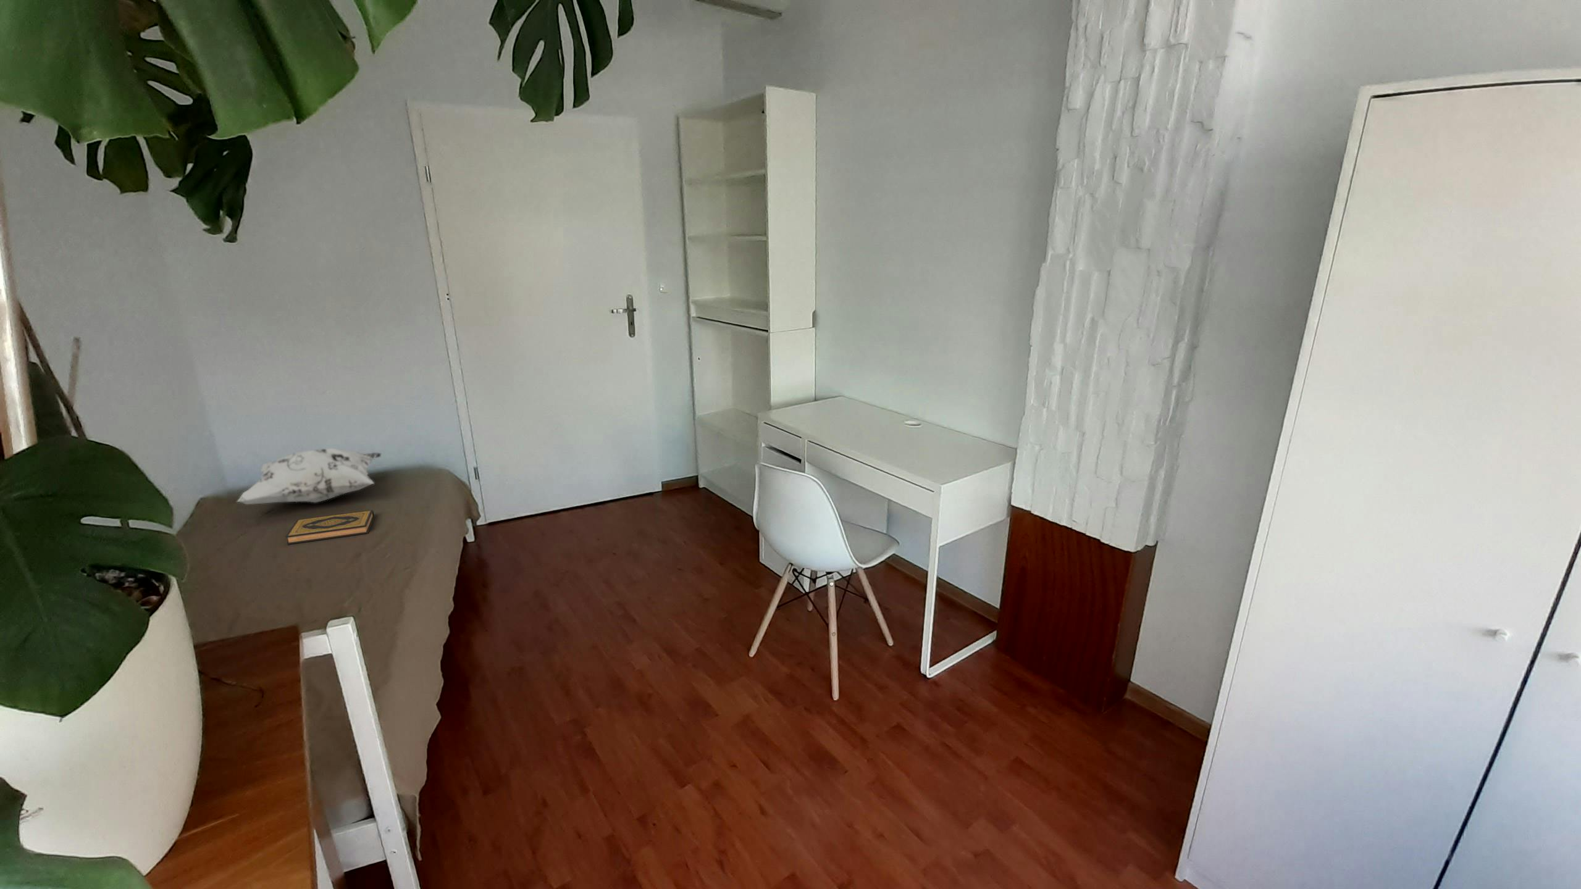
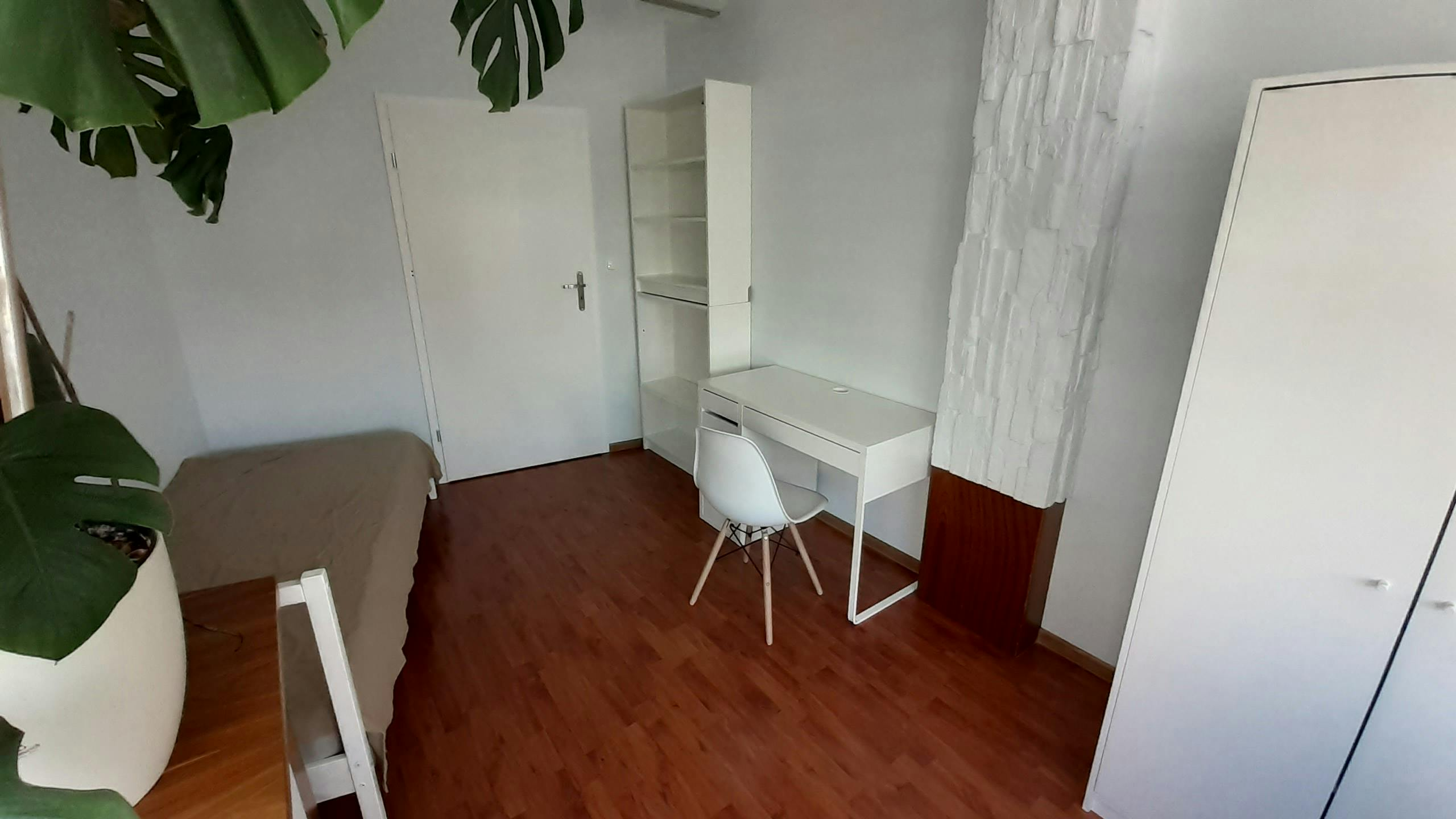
- decorative pillow (316, 474)
- hardback book (331, 525)
